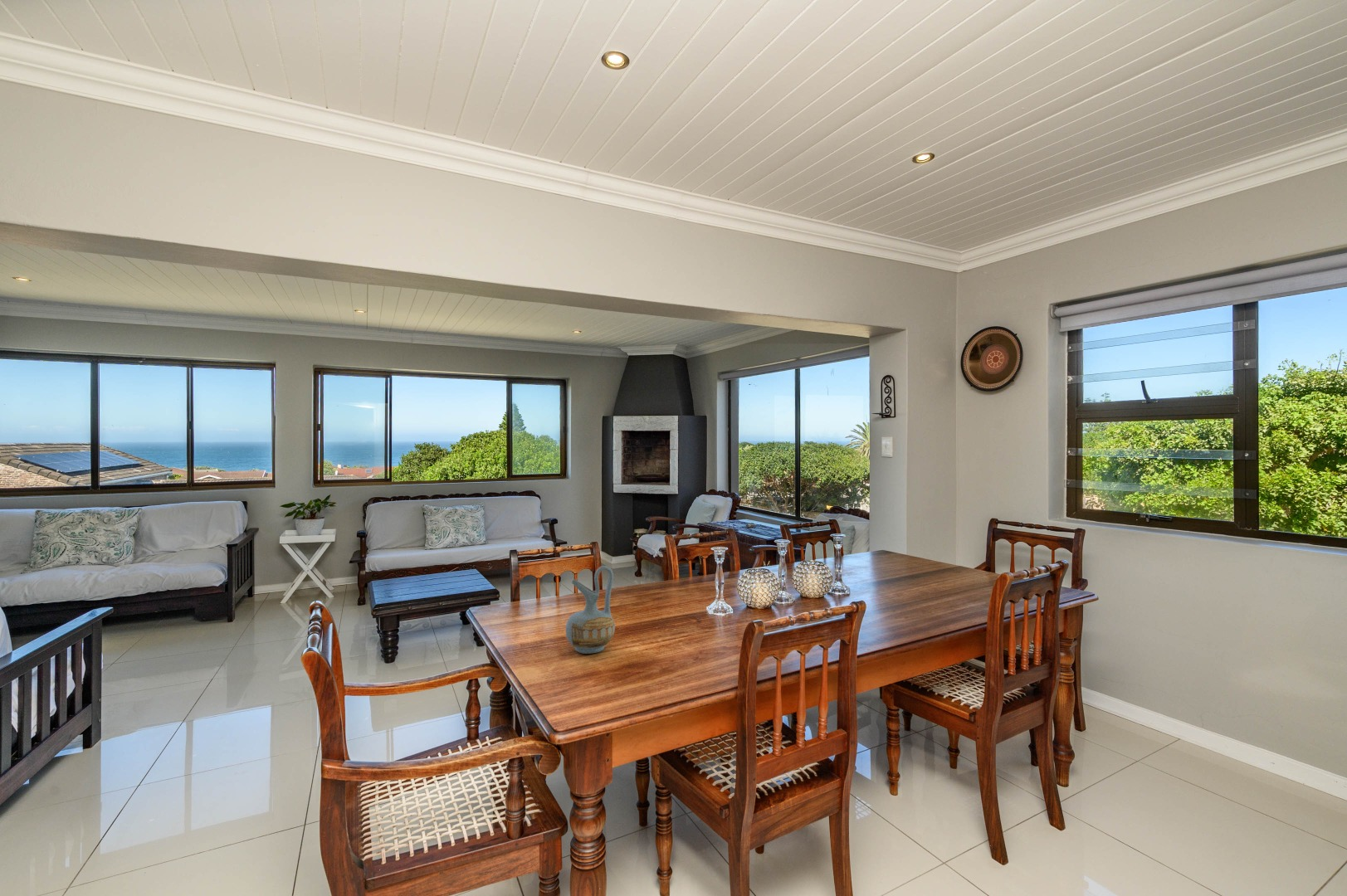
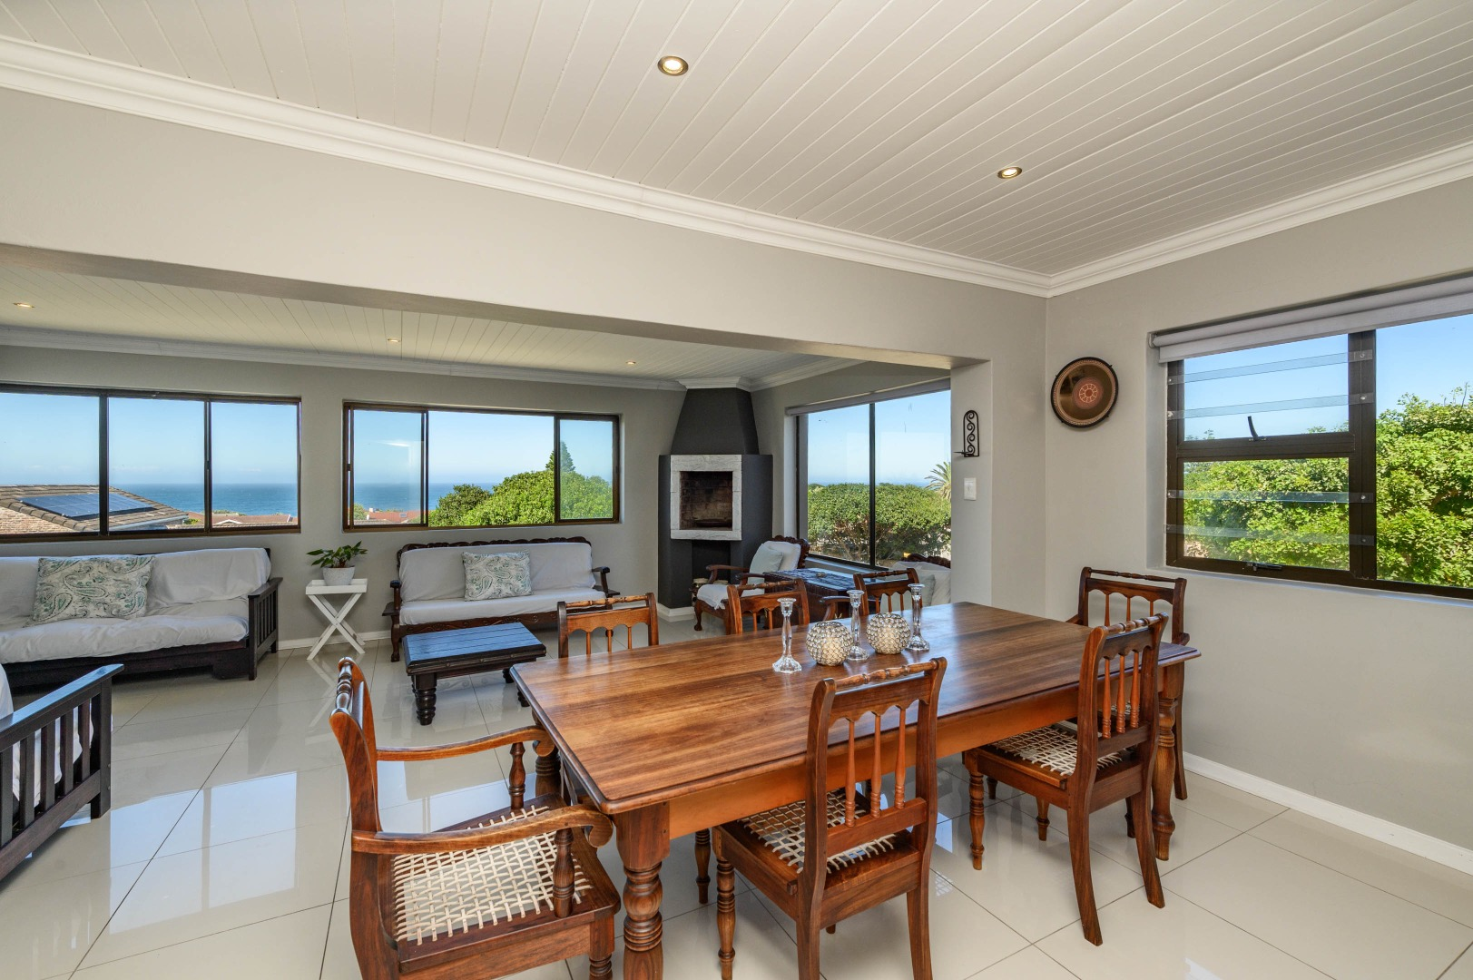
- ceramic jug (590, 608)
